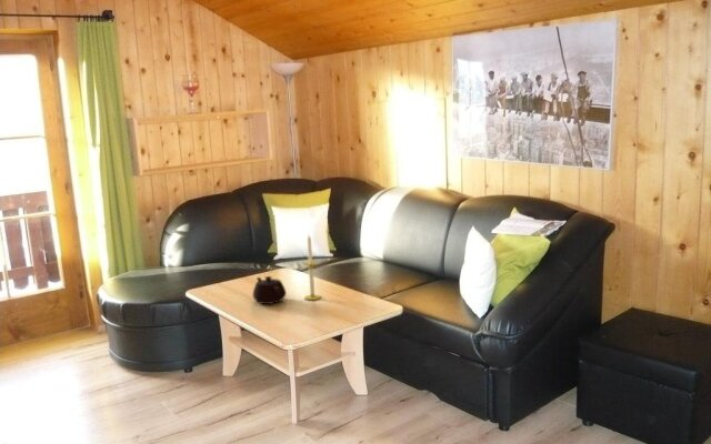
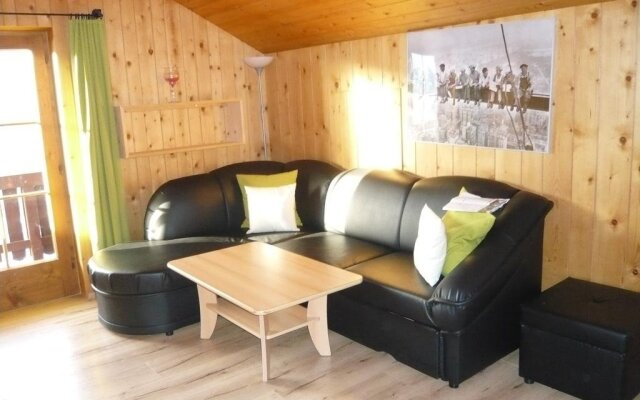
- teapot (268, 289)
- candle (310, 265)
